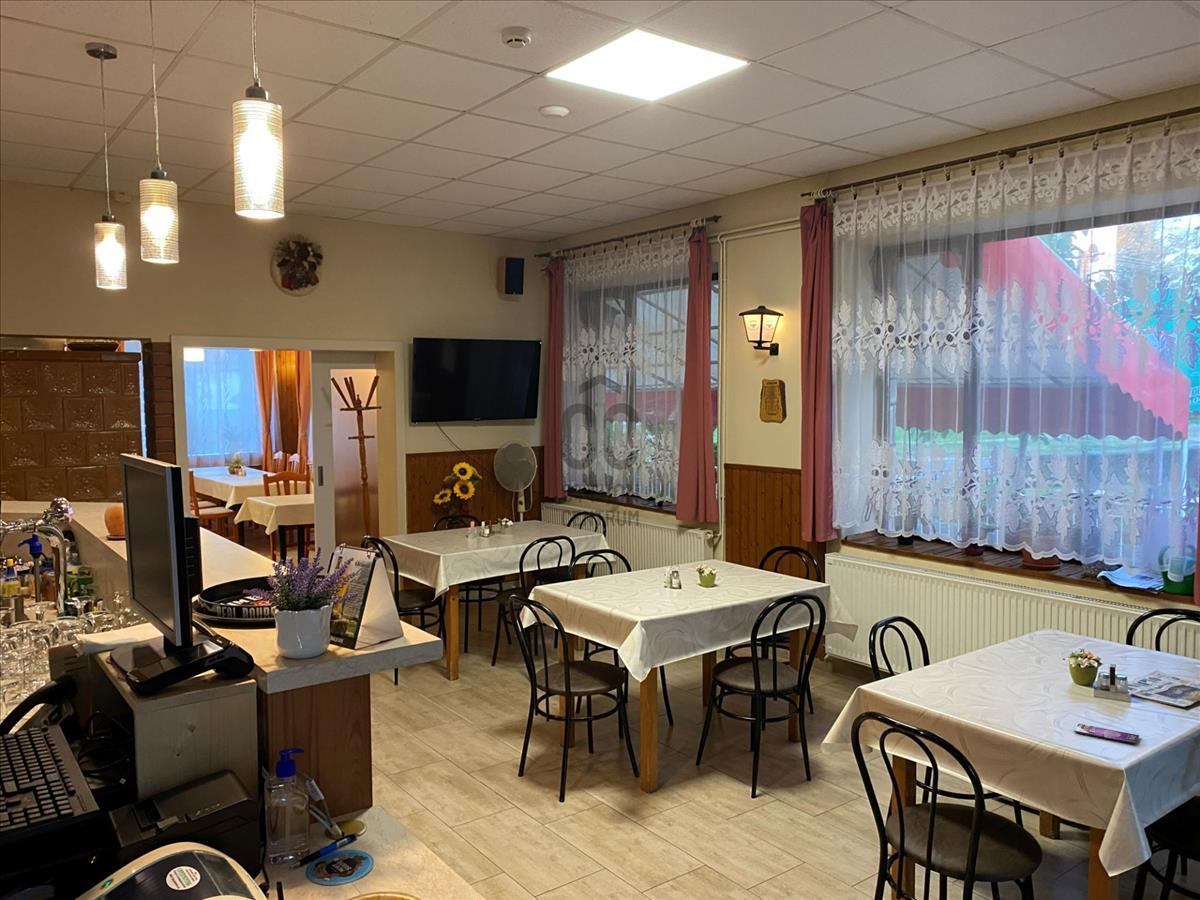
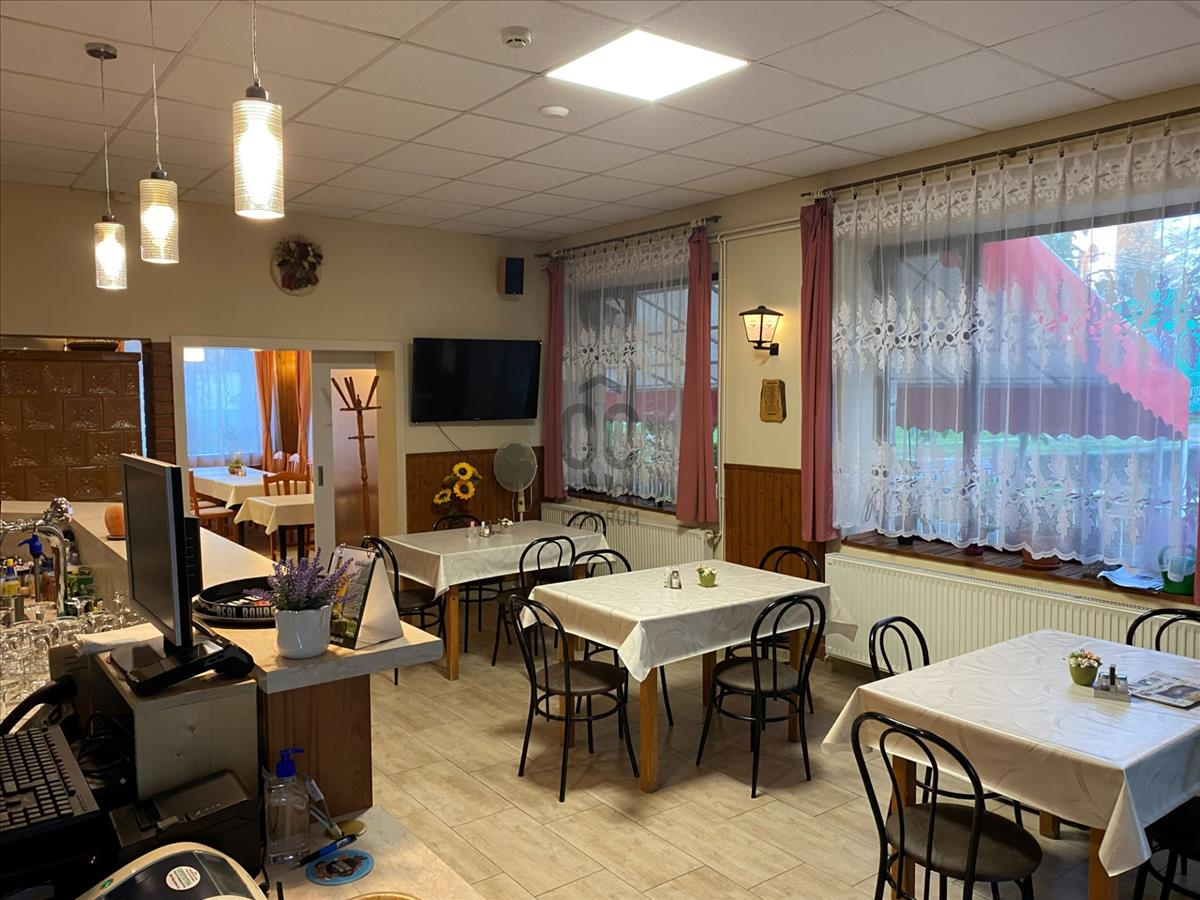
- smartphone (1106, 733)
